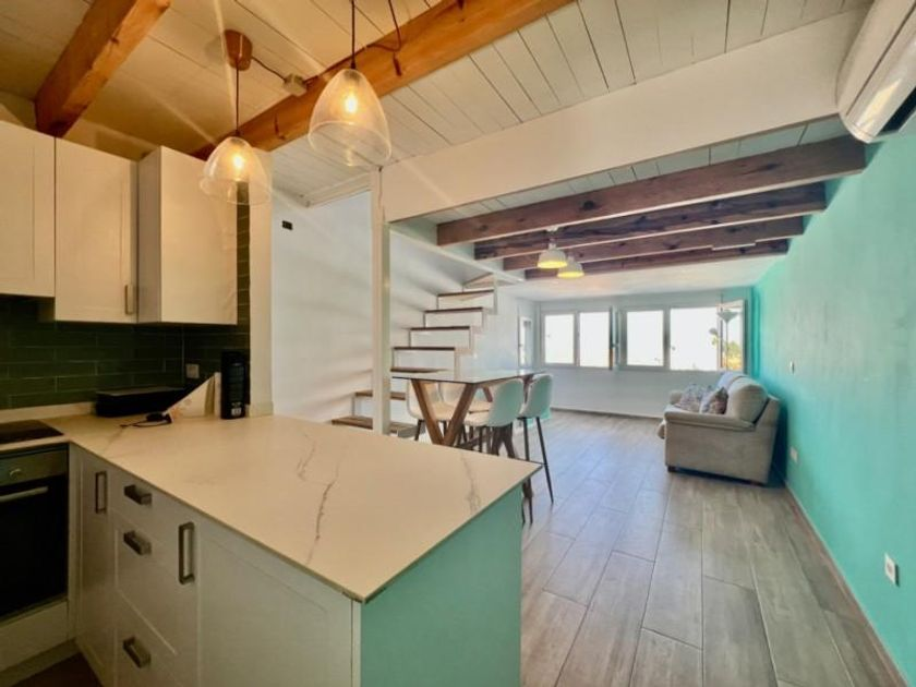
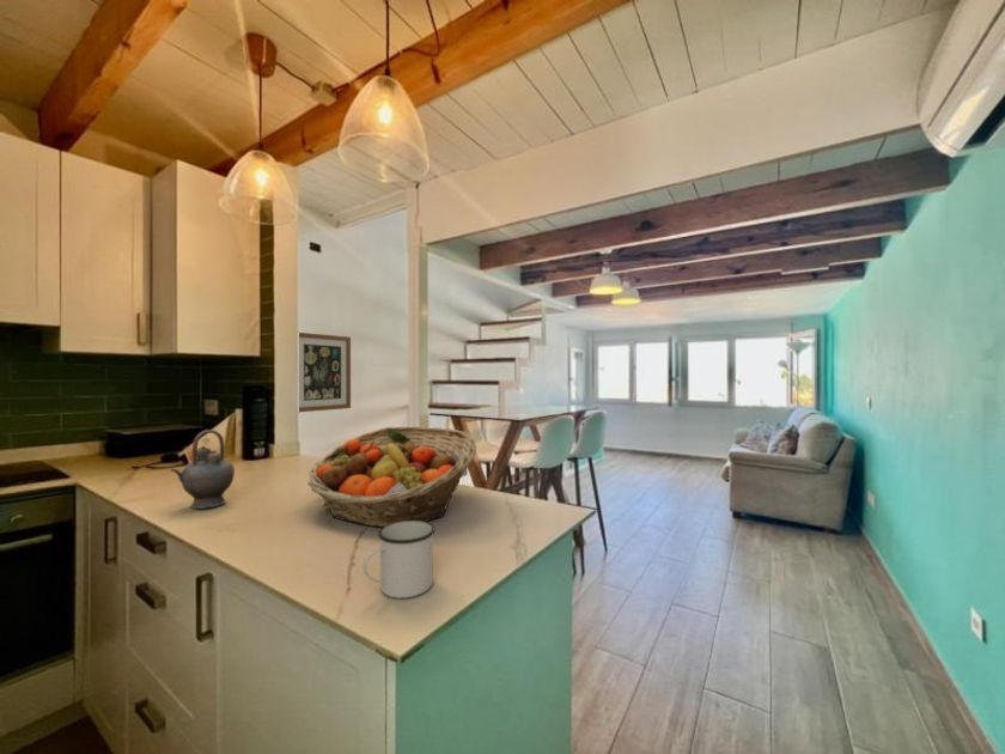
+ mug (398, 560)
+ wall art (323, 372)
+ fruit basket (394, 470)
+ teapot (202, 468)
